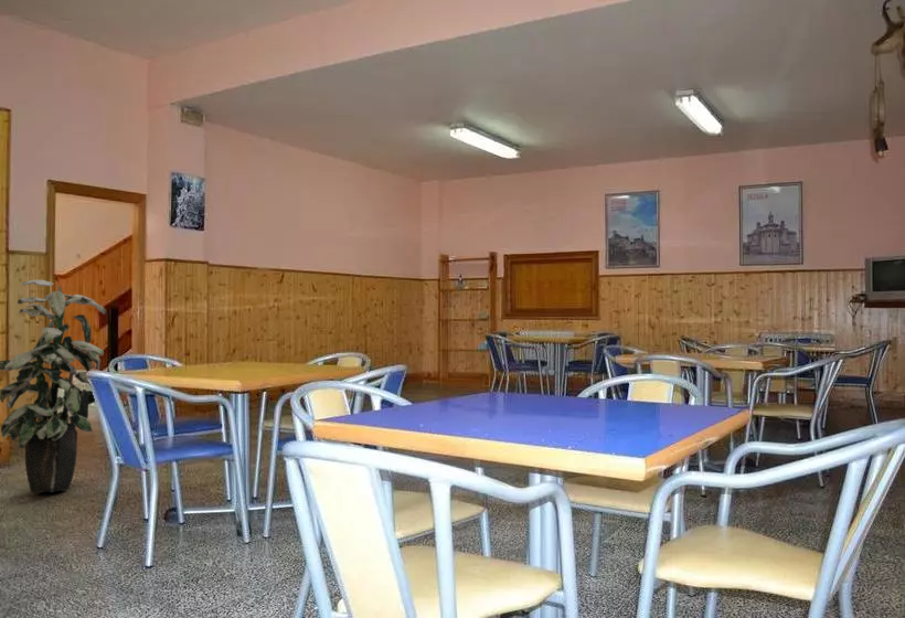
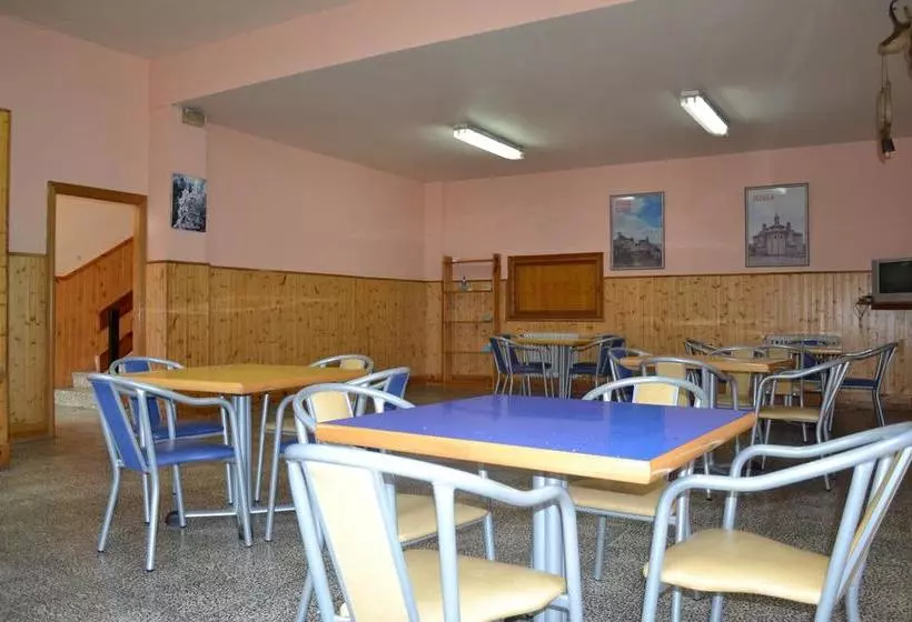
- indoor plant (47, 385)
